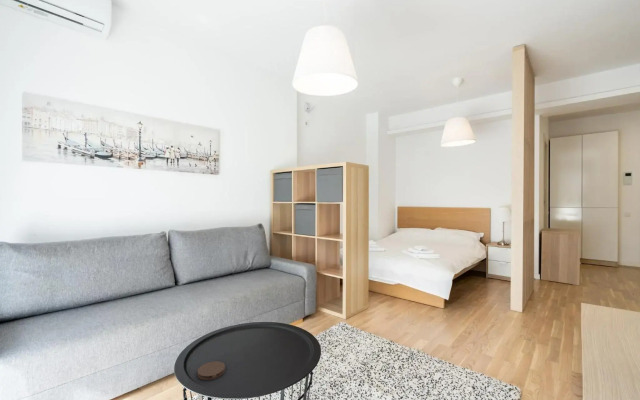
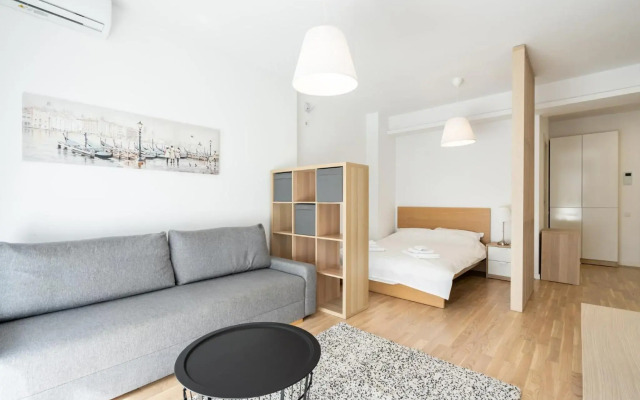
- coaster (211, 370)
